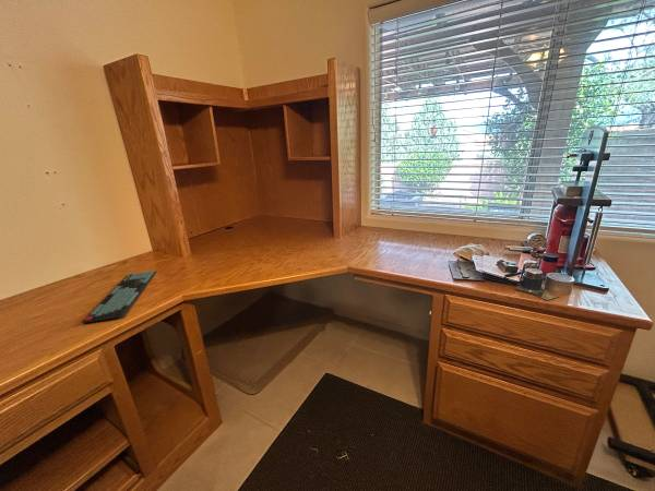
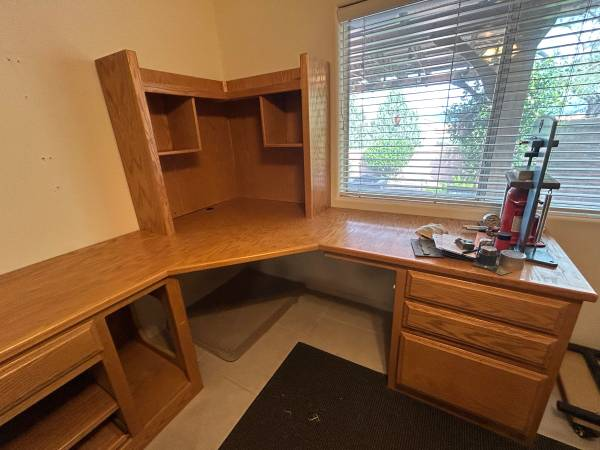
- keyboard (126, 291)
